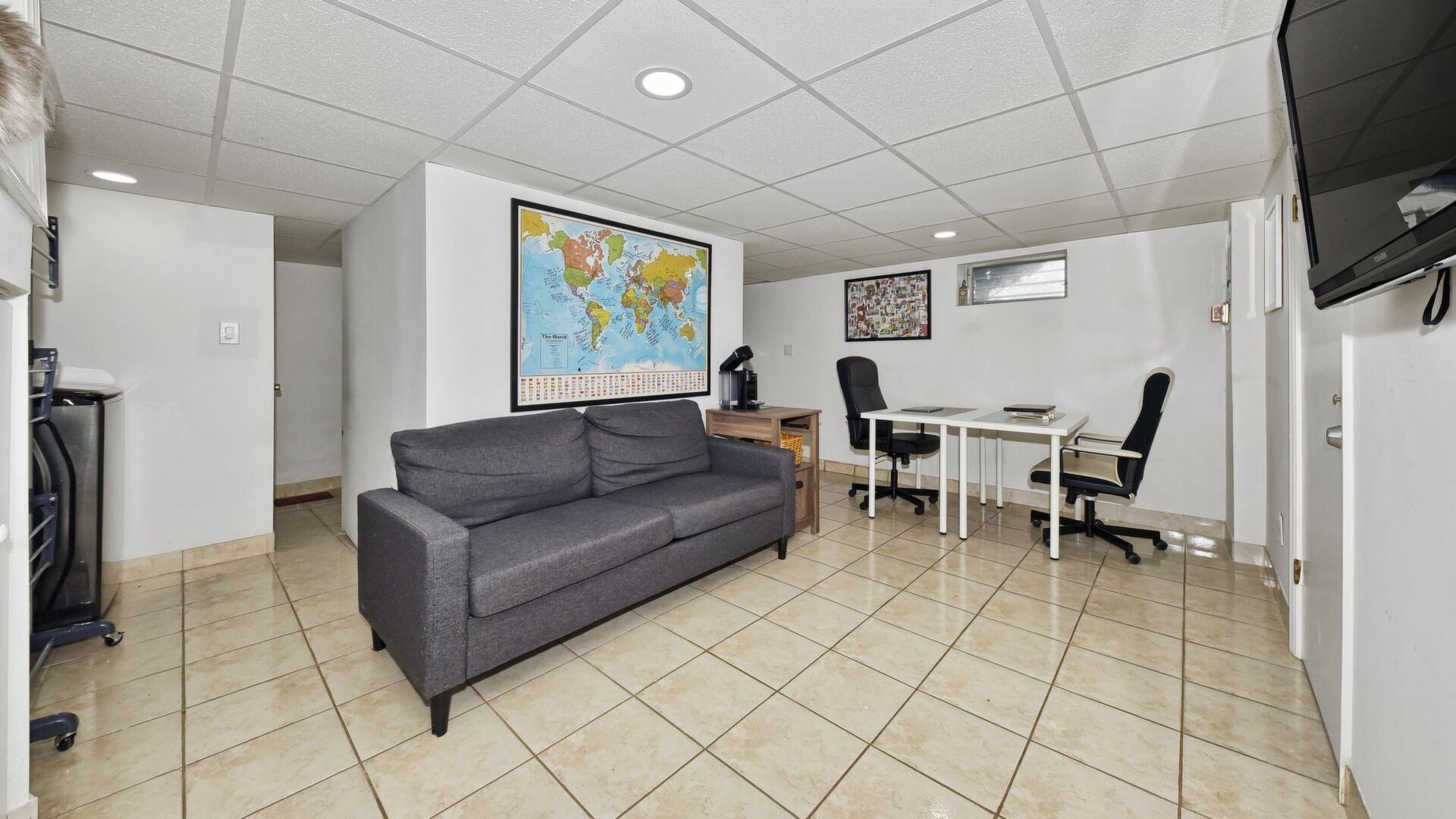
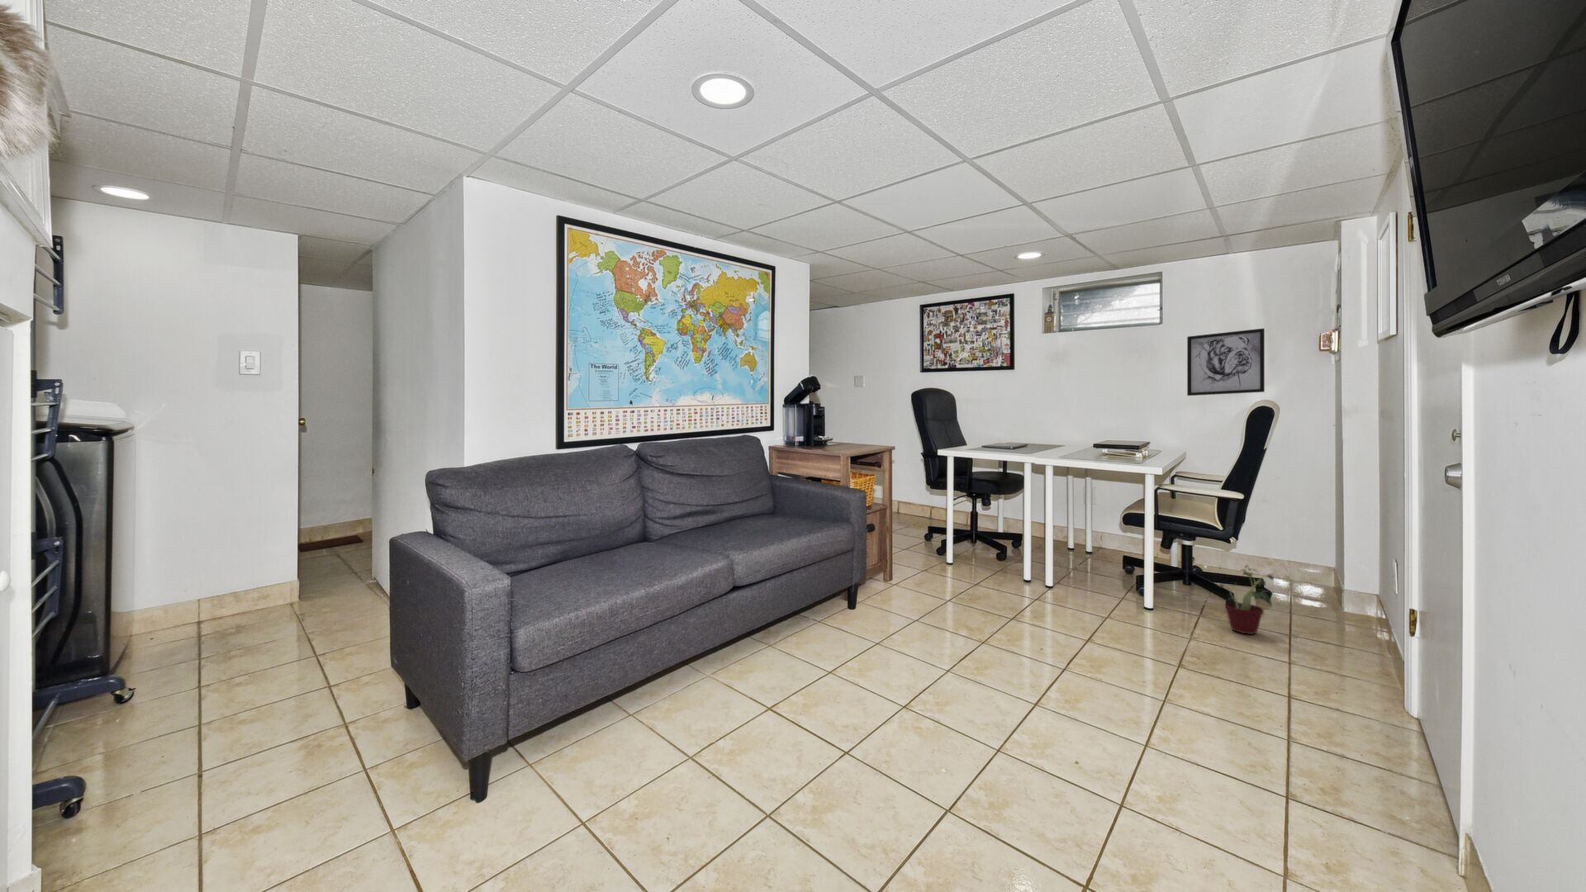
+ wall art (1224, 363)
+ potted plant (1249, 597)
